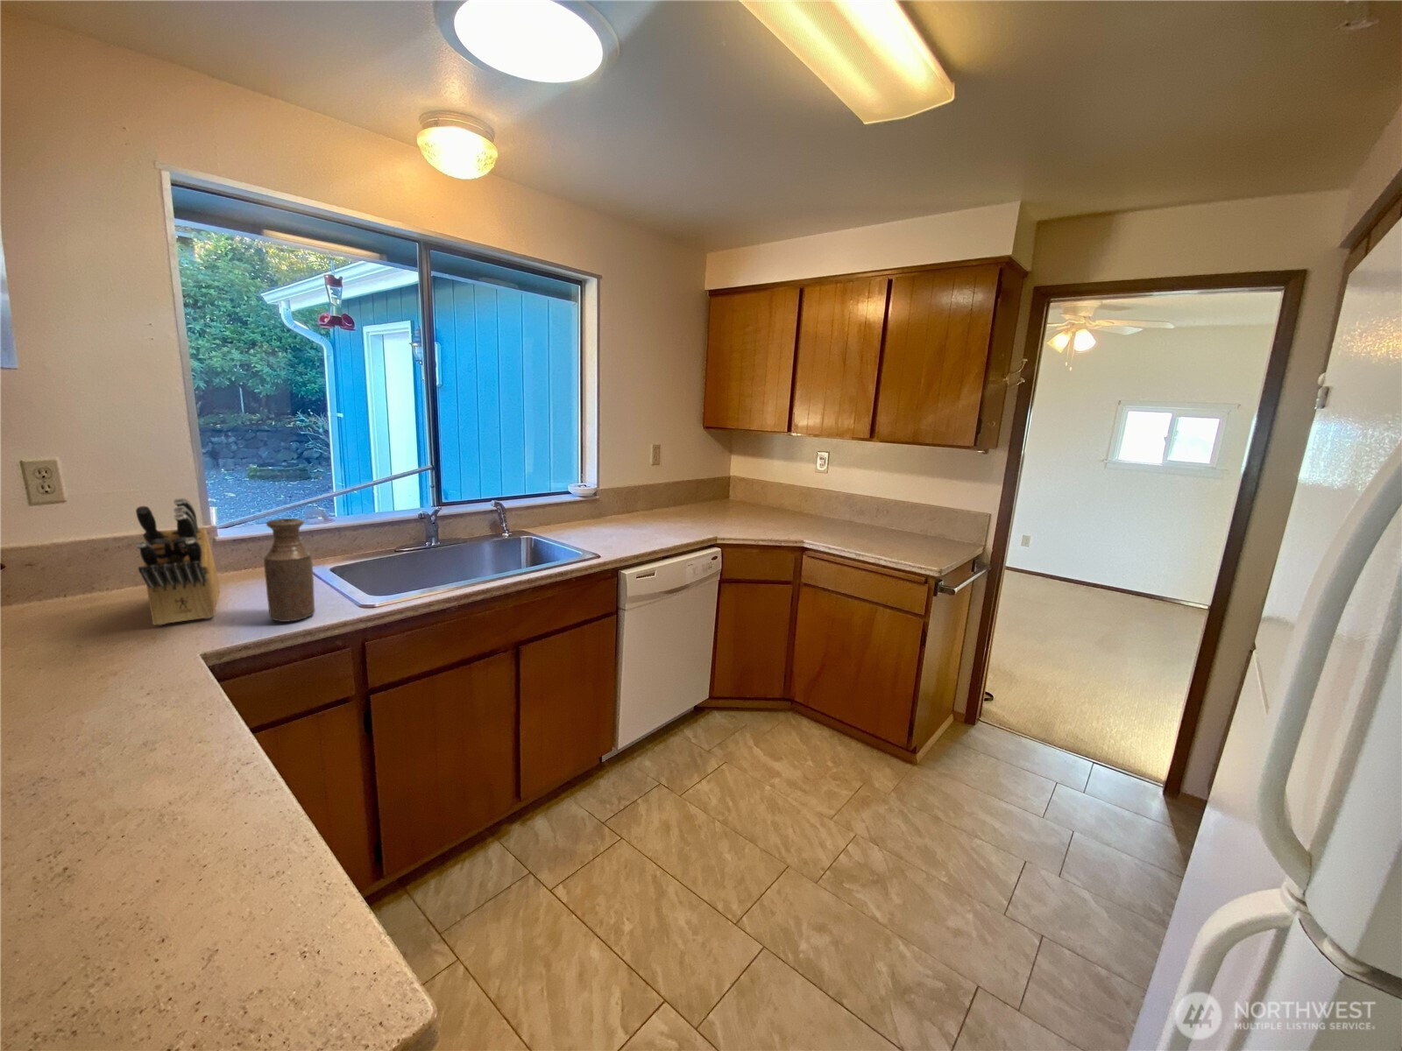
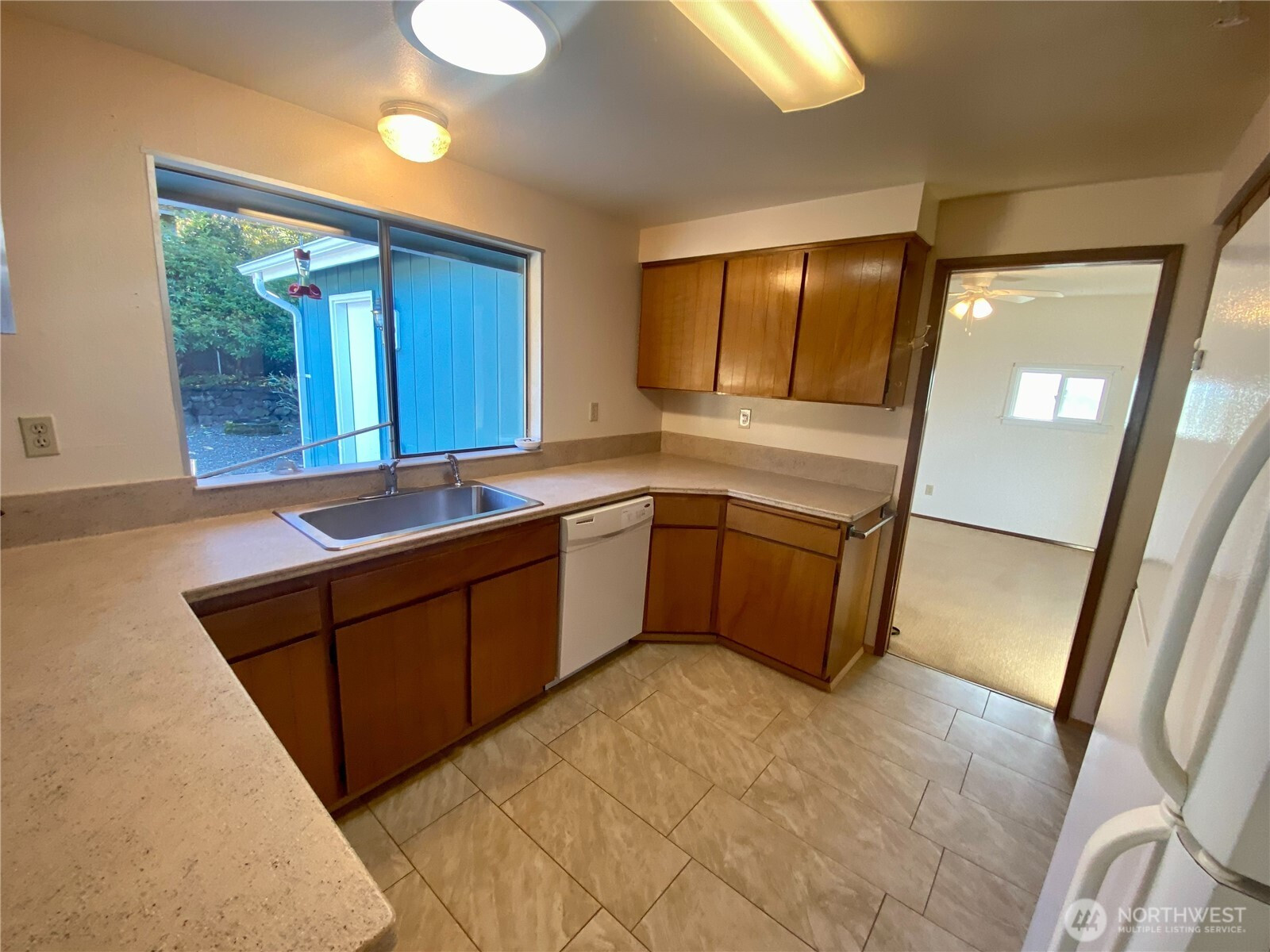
- knife block (180, 553)
- bottle (289, 569)
